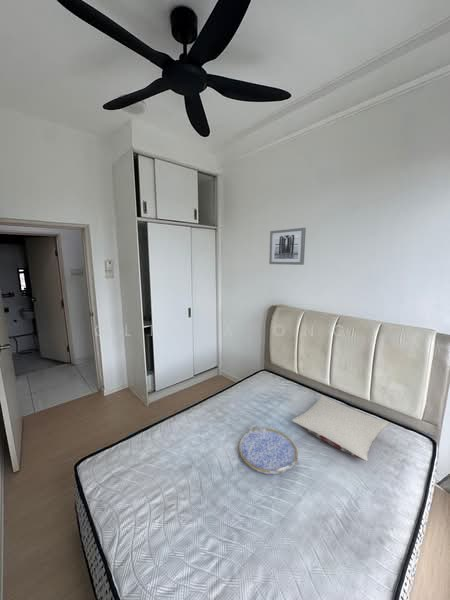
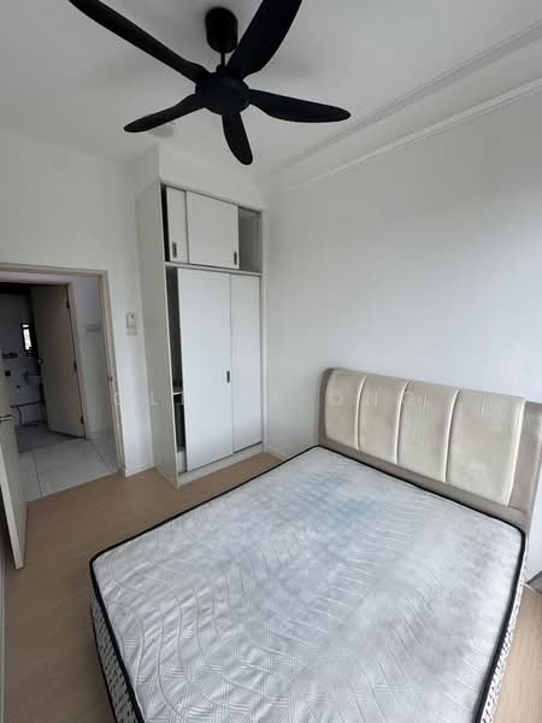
- wall art (286, 247)
- serving tray (267, 449)
- pillow (340, 422)
